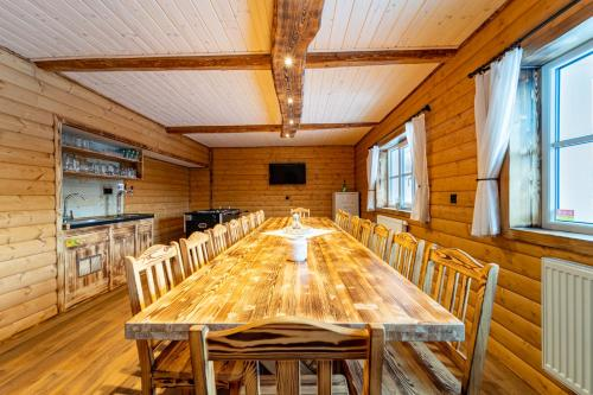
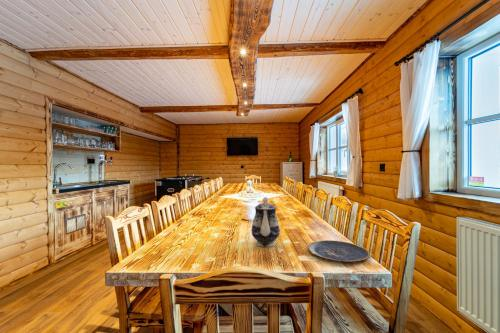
+ plate (337, 250)
+ teapot (265, 220)
